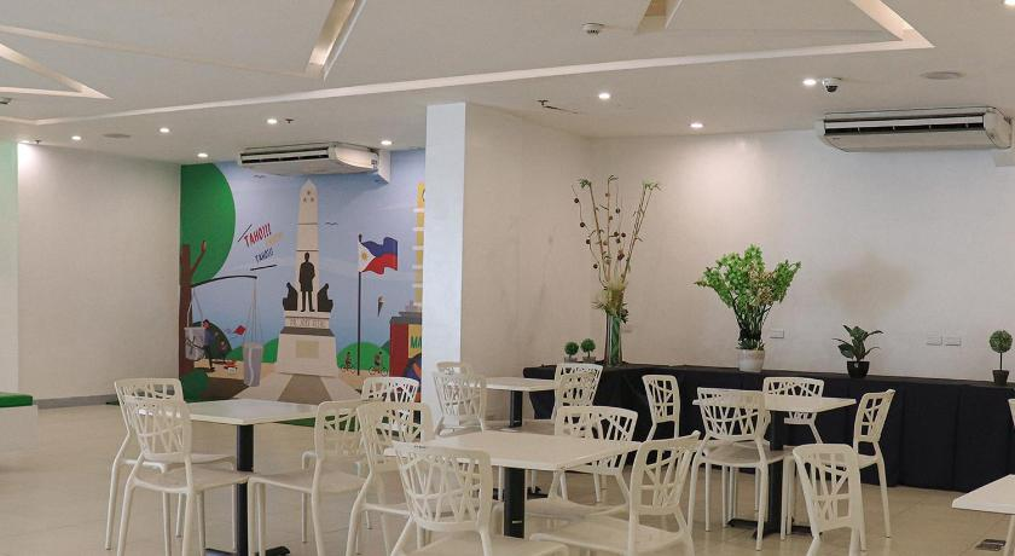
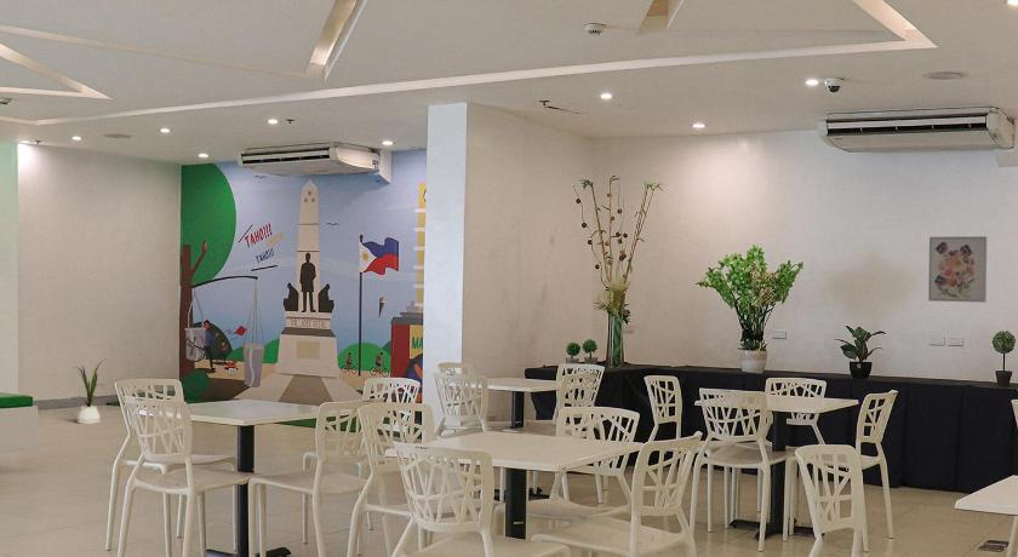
+ house plant (90, 390)
+ wall art (957, 269)
